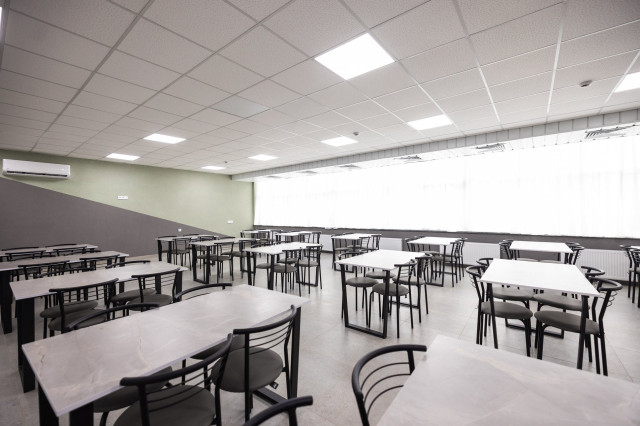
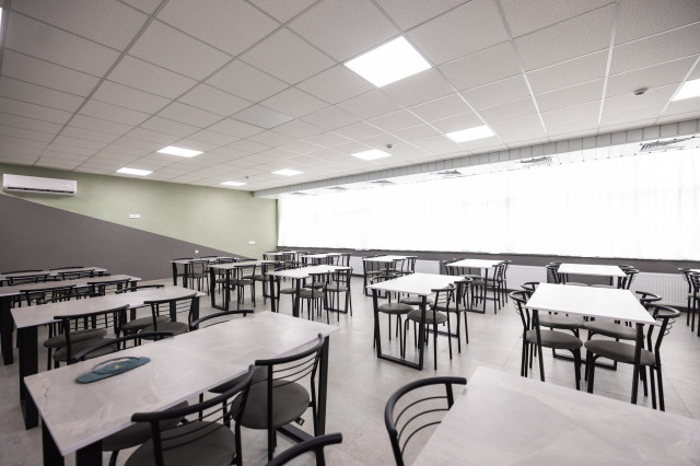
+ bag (116, 358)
